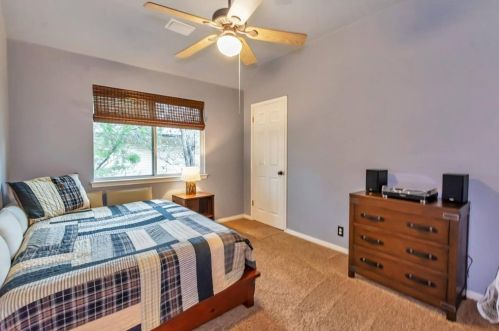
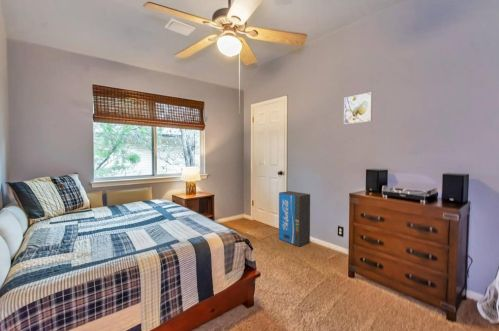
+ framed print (357, 109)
+ air purifier (294, 217)
